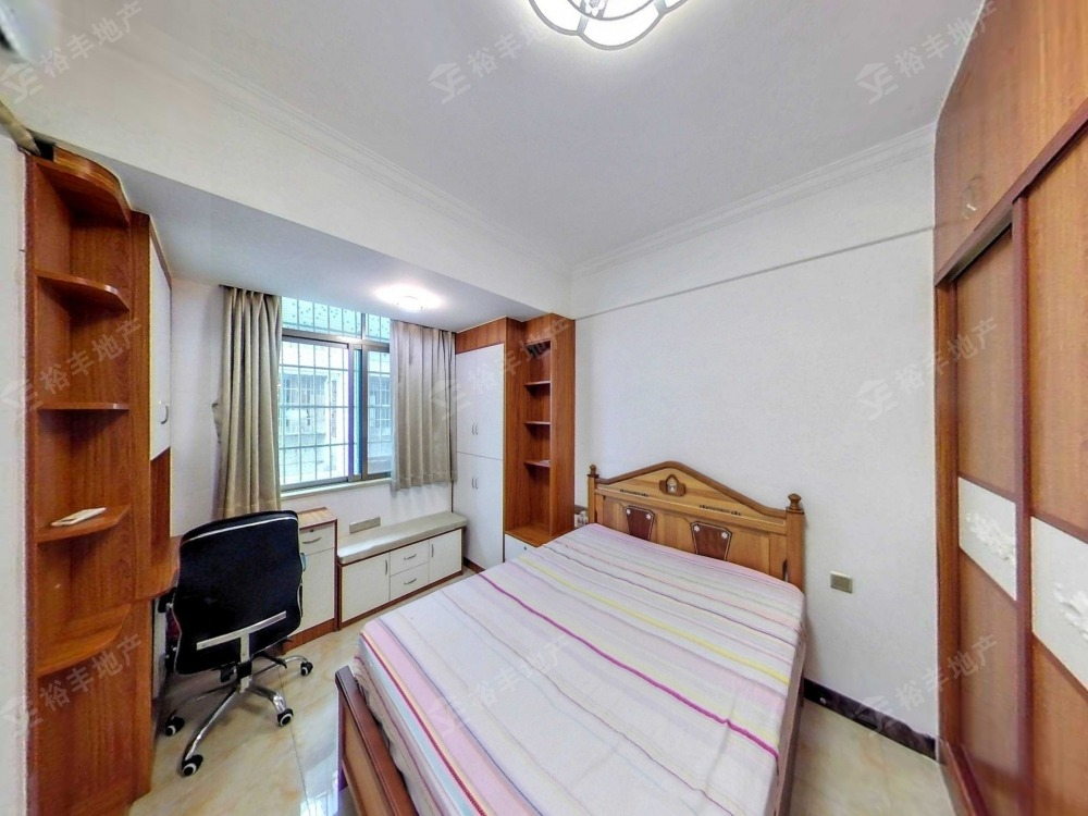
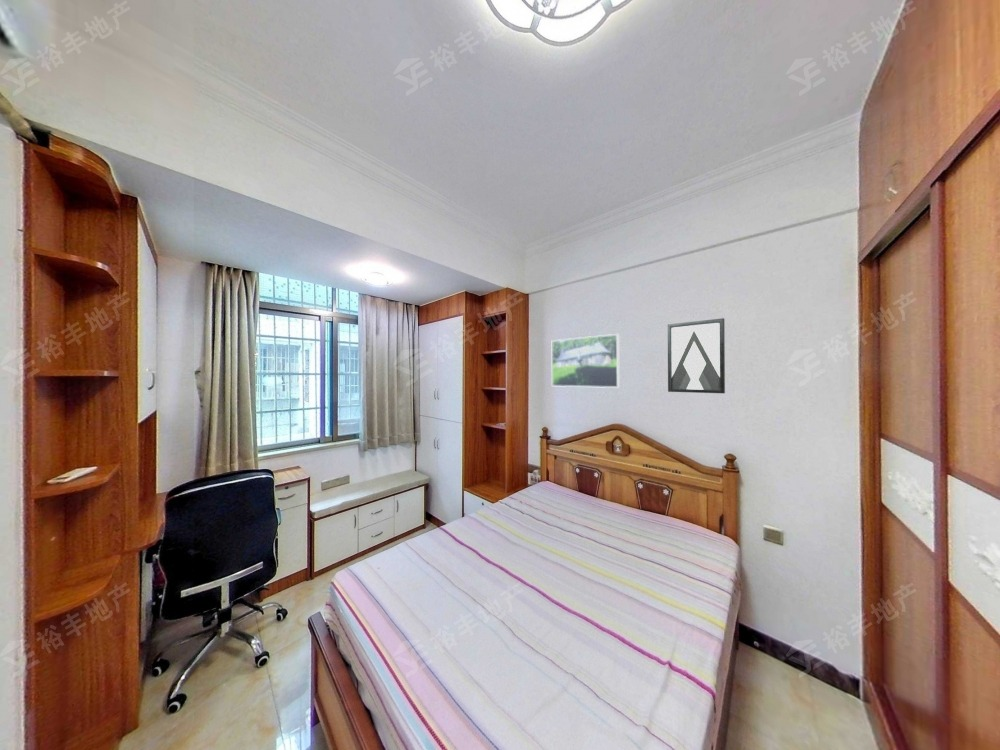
+ wall art (694, 357)
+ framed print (582, 362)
